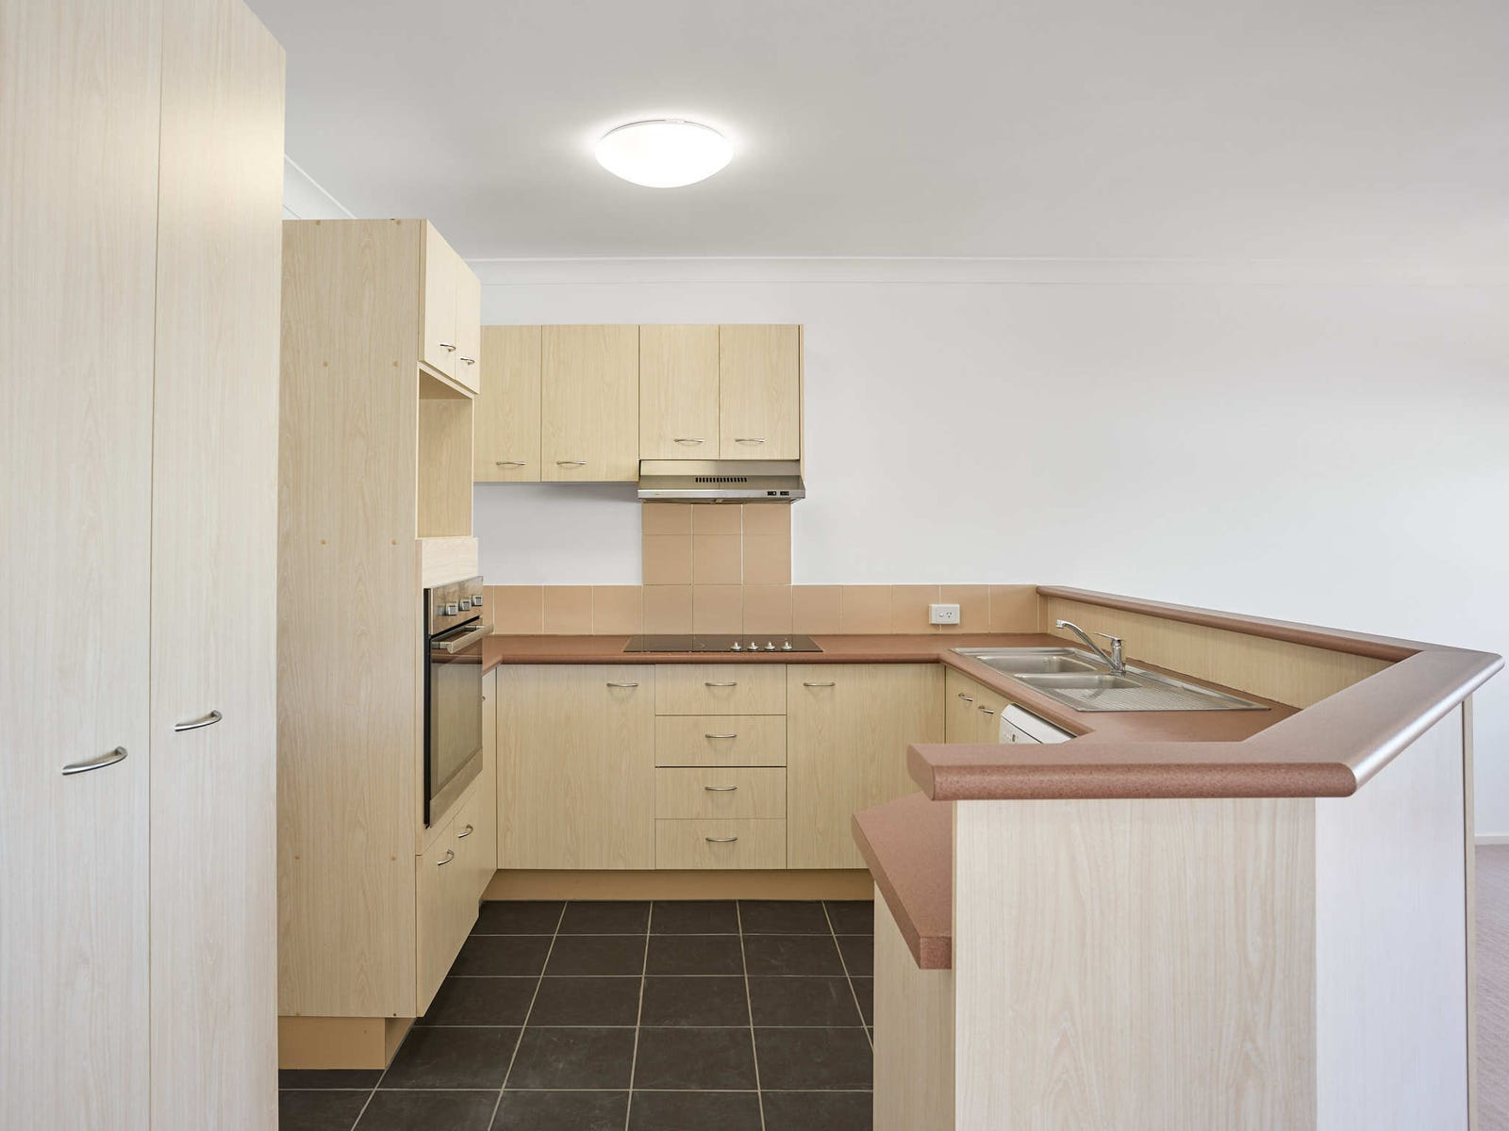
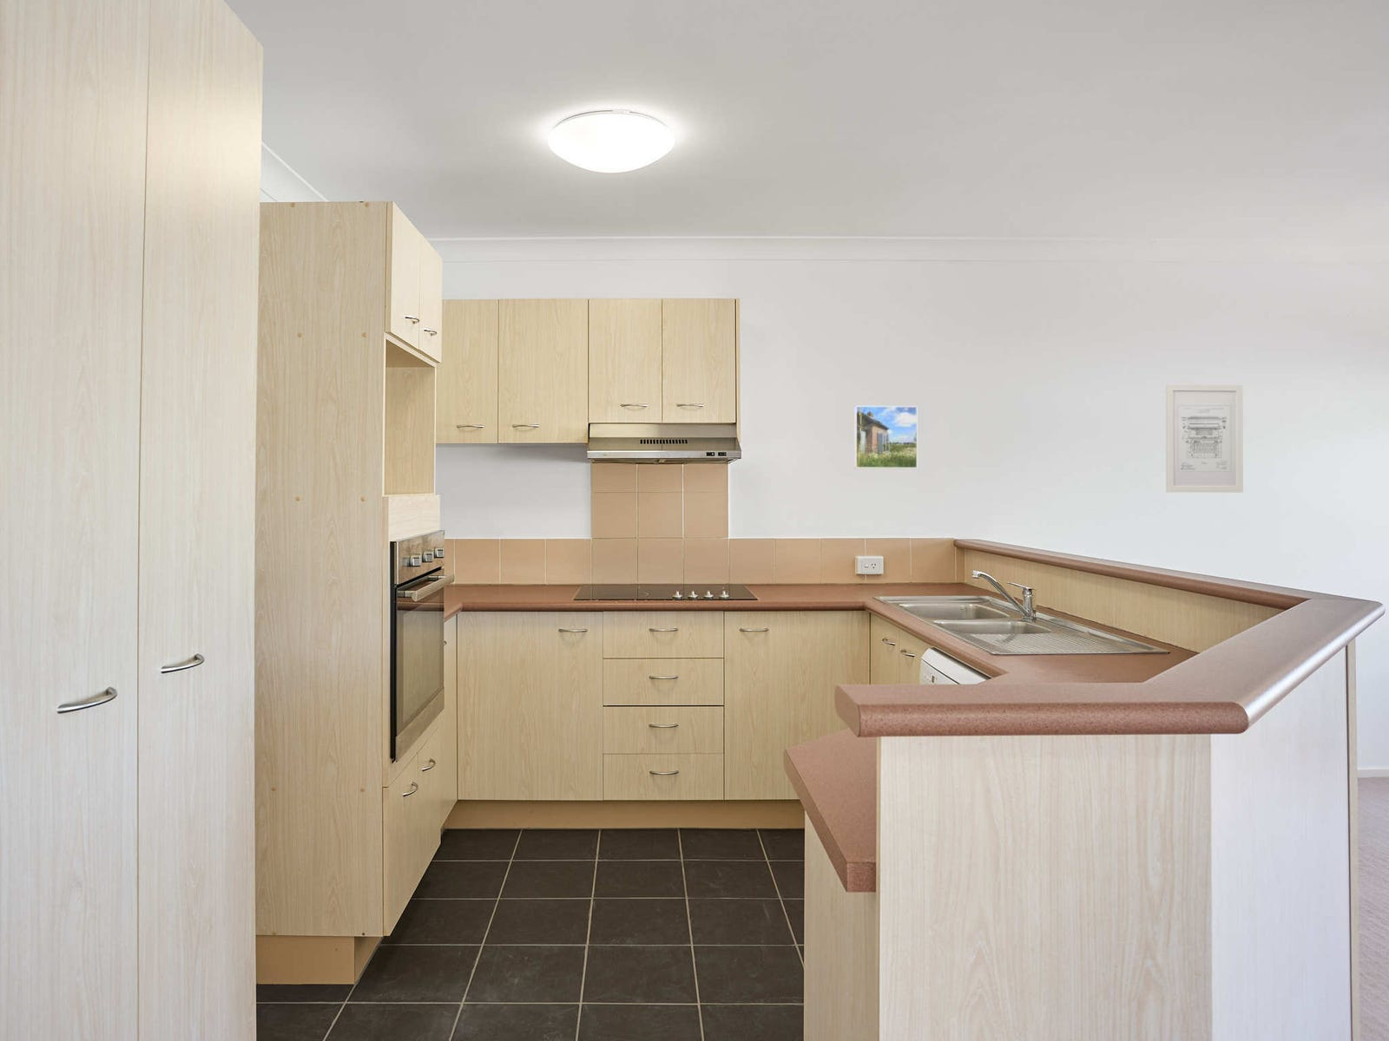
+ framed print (886, 437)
+ wall art (1204, 438)
